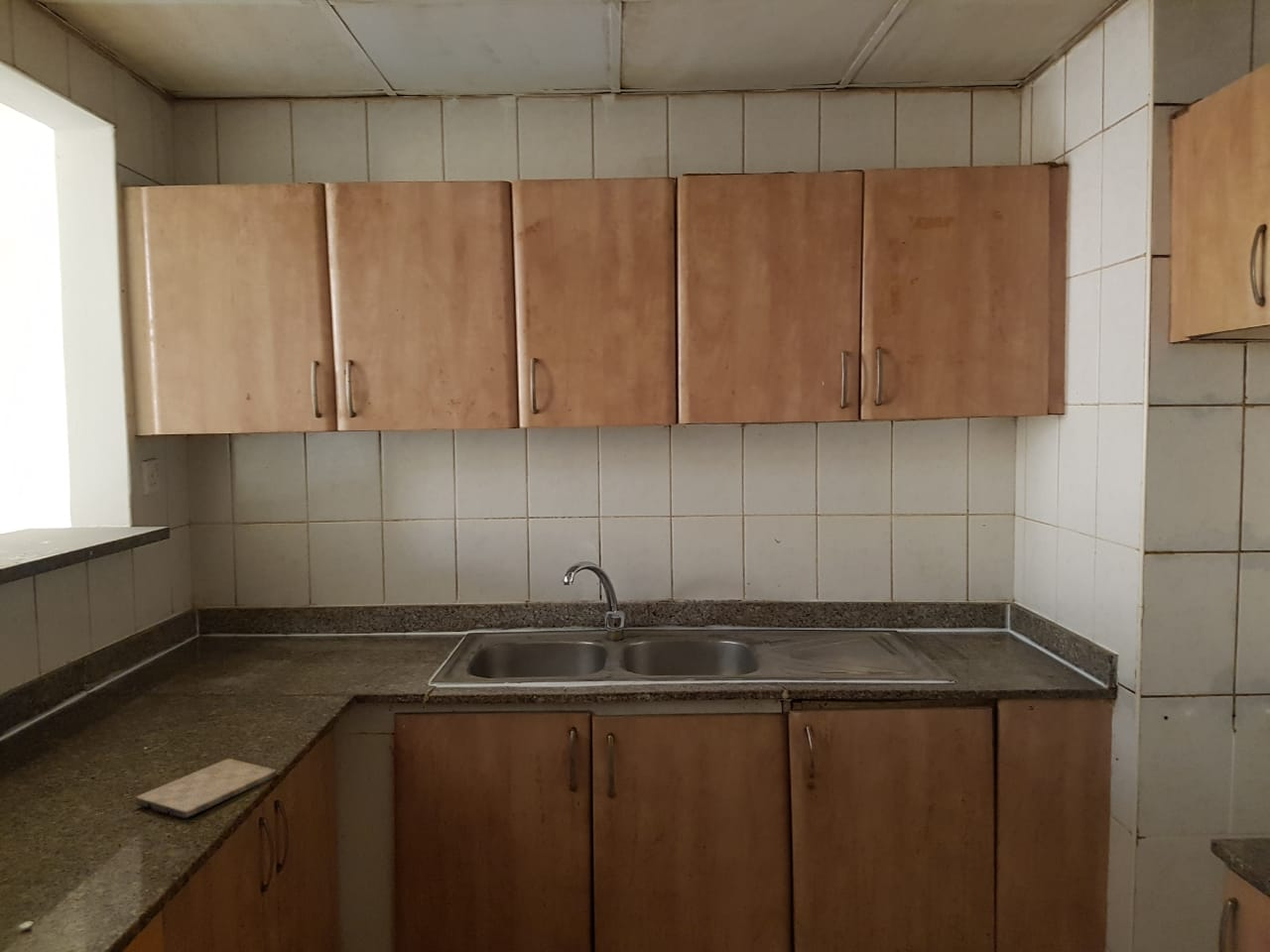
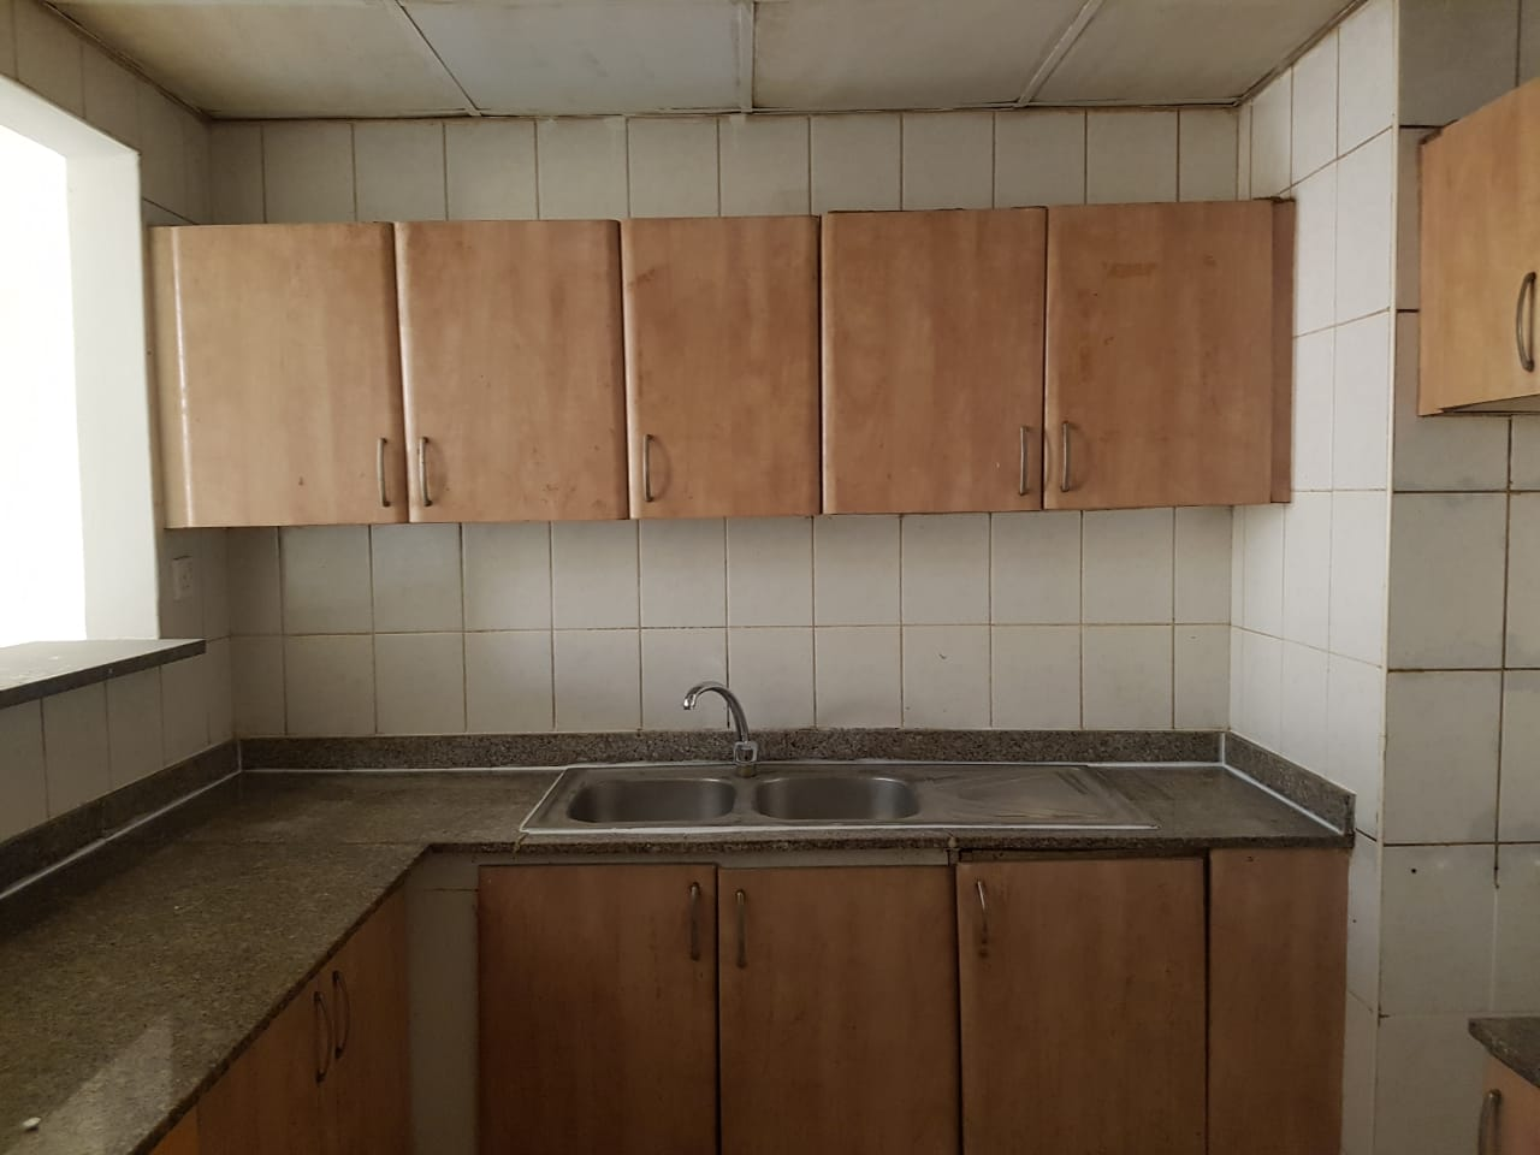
- cutting board (208, 785)
